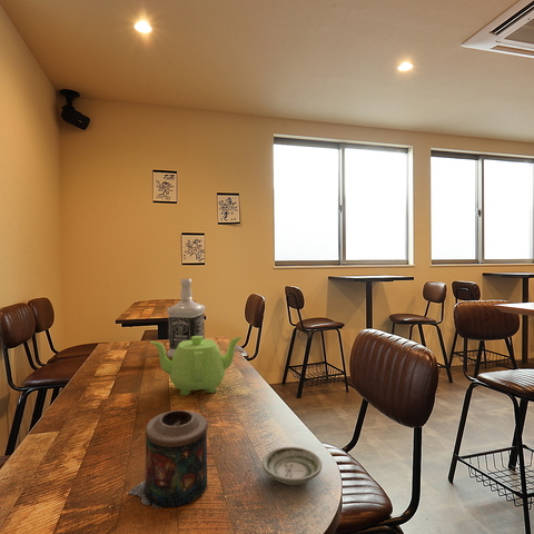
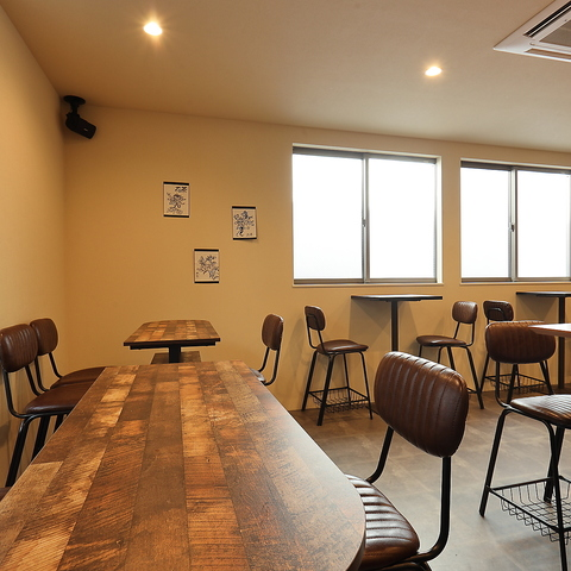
- teapot (198, 362)
- candle (167, 452)
- bottle (186, 316)
- saucer (291, 468)
